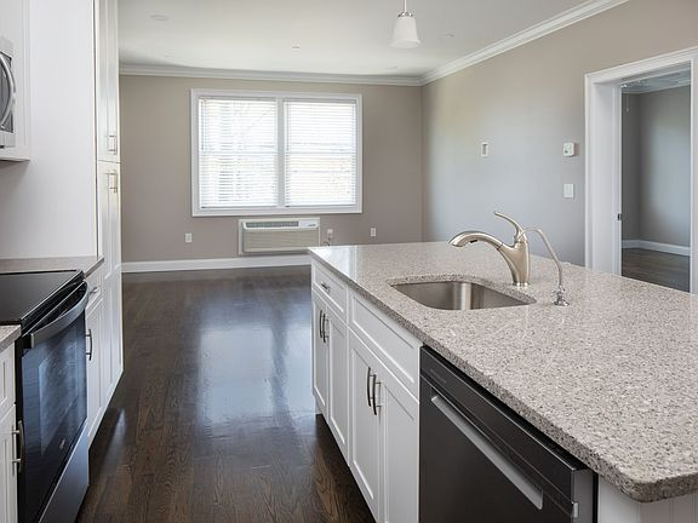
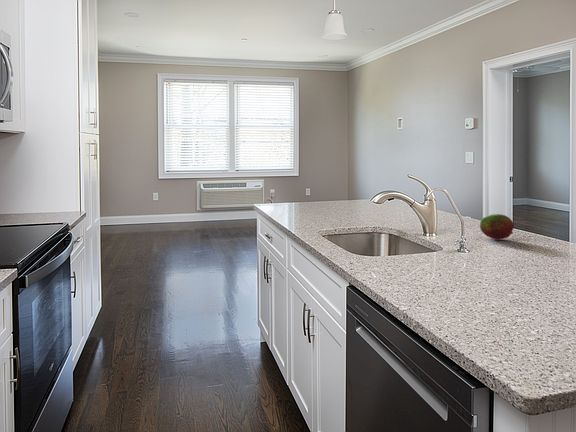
+ fruit (496, 226)
